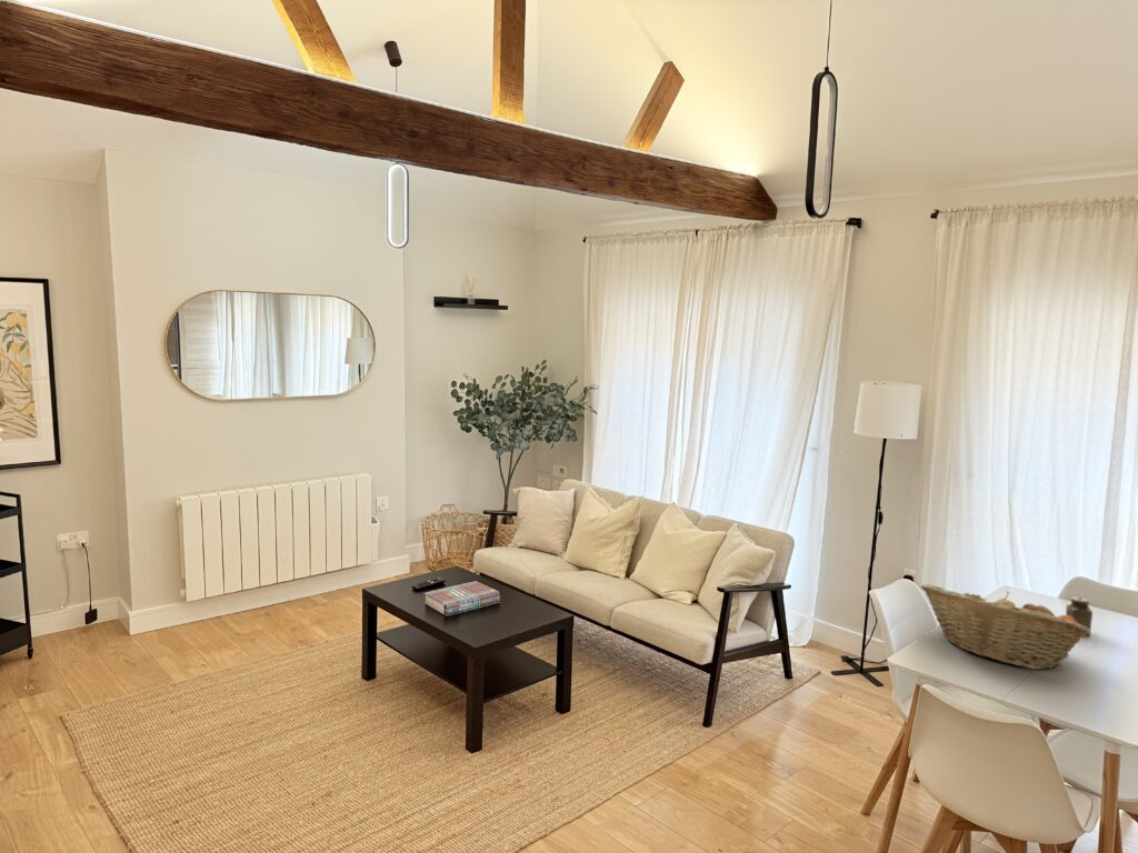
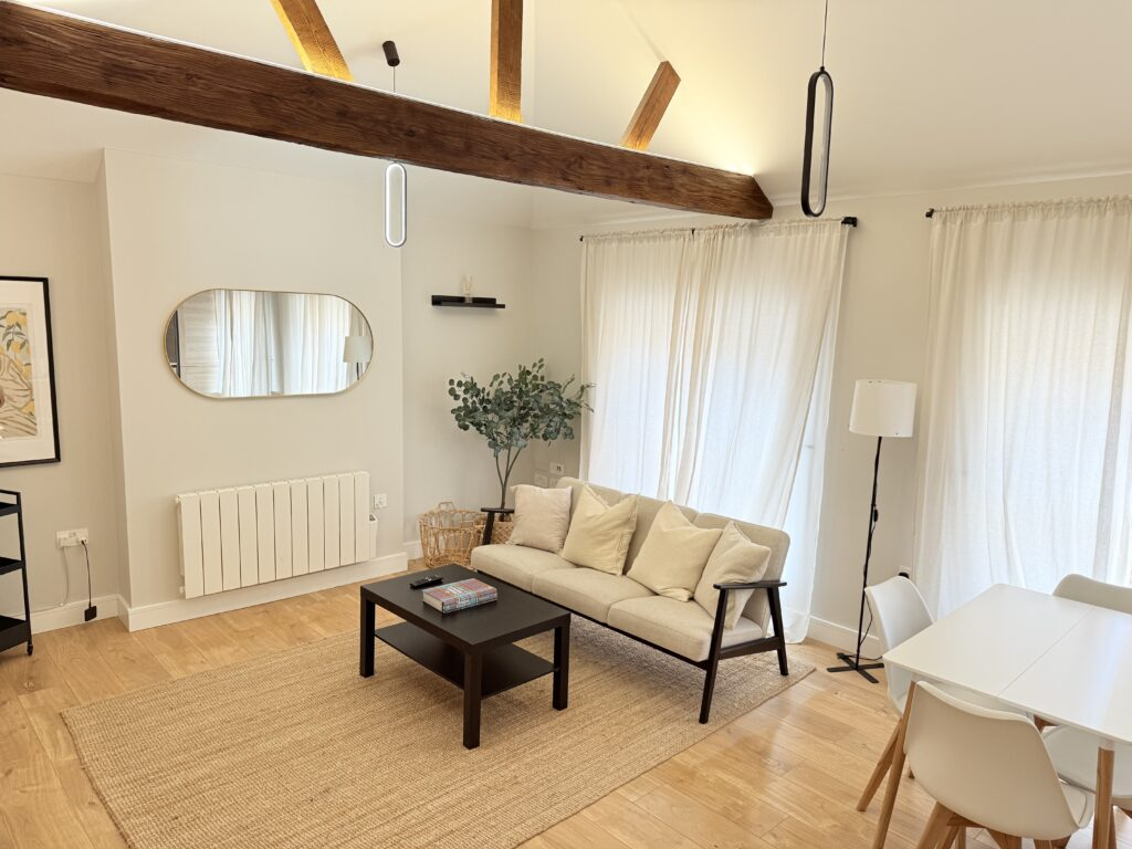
- salt shaker (1078, 614)
- fruit basket (999, 619)
